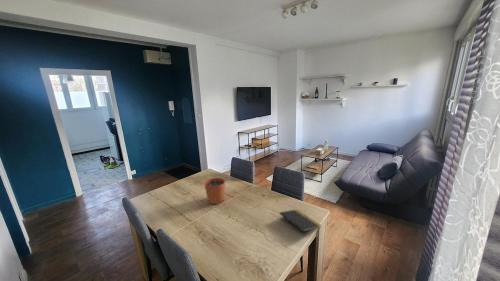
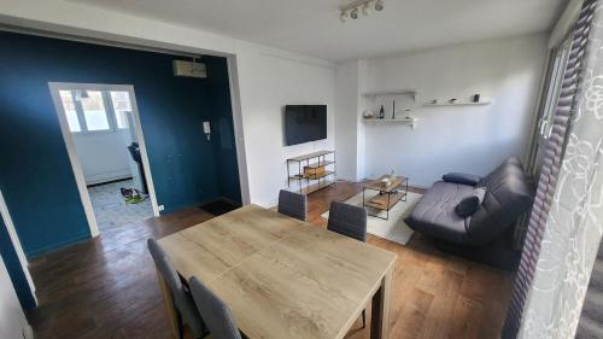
- notepad (299, 219)
- plant pot (215, 186)
